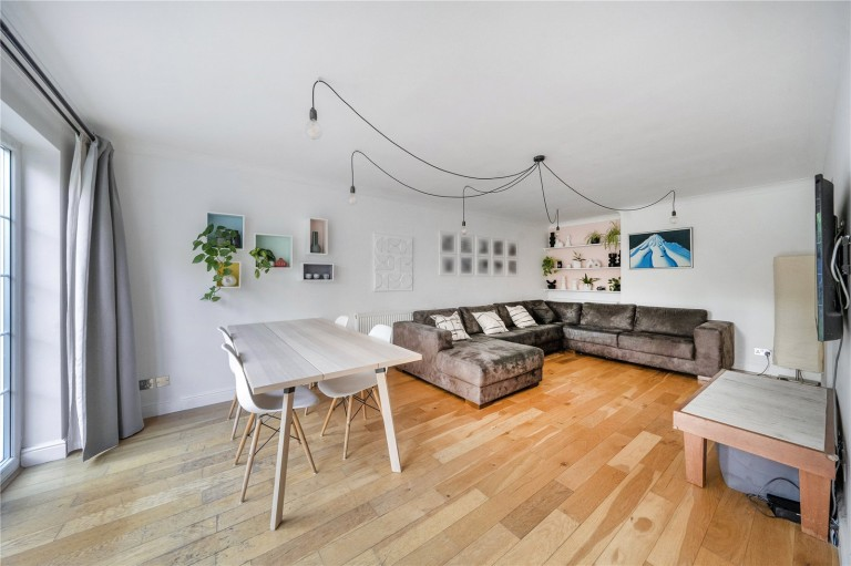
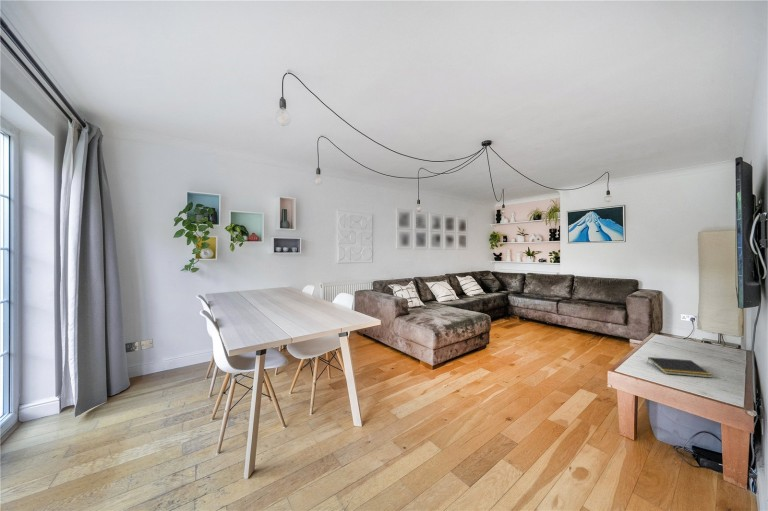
+ notepad (678, 366)
